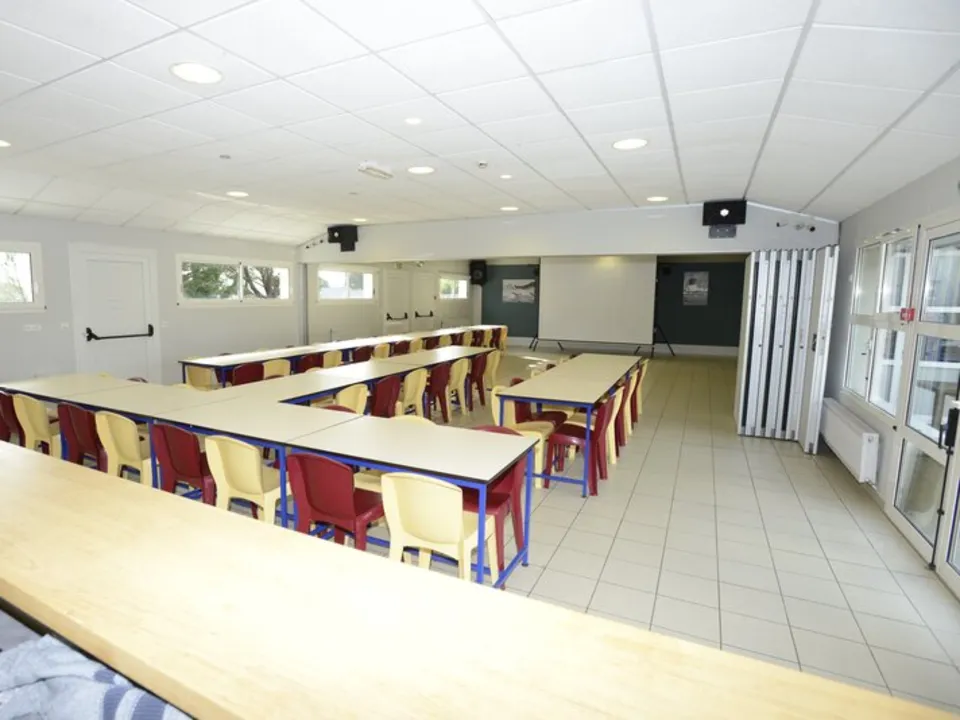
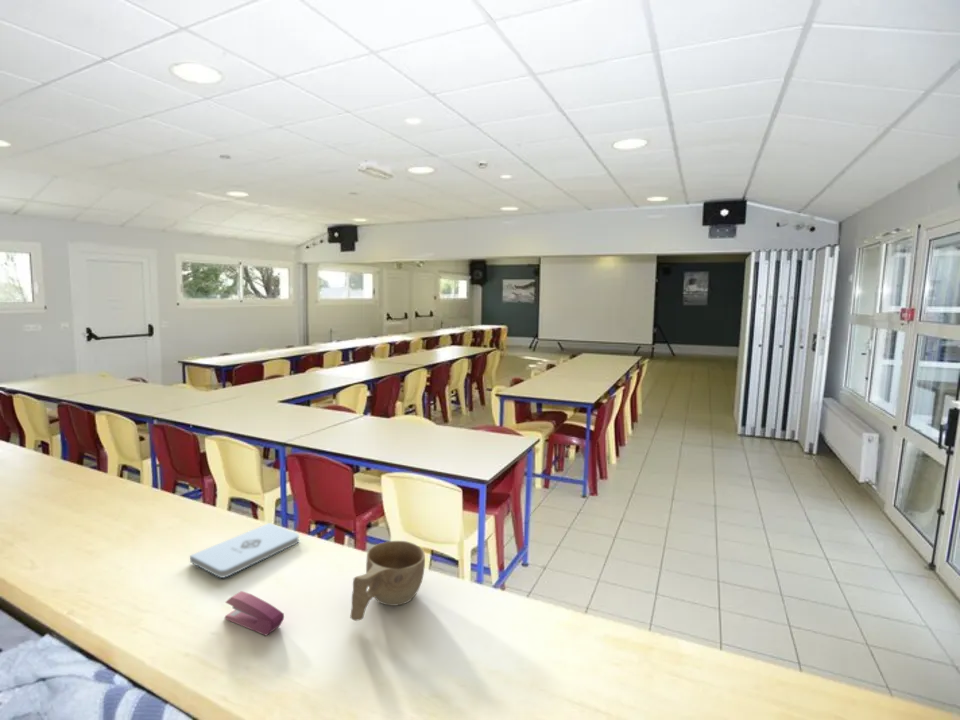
+ notepad (248, 548)
+ cup (385, 580)
+ stapler (254, 611)
